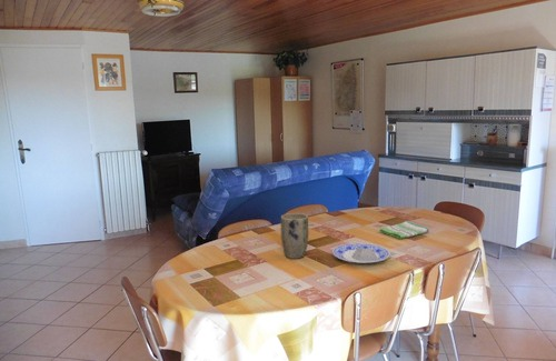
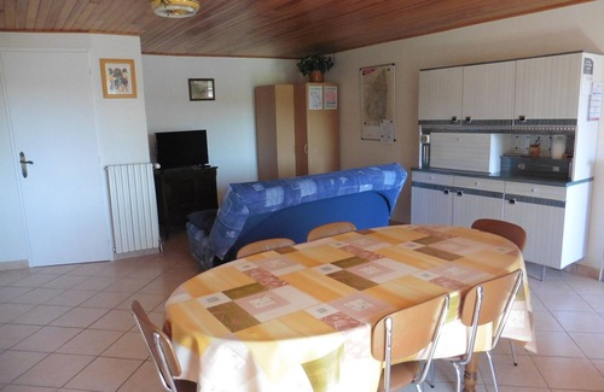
- plant pot (295, 235)
- dish towel (404, 229)
- plate (360, 251)
